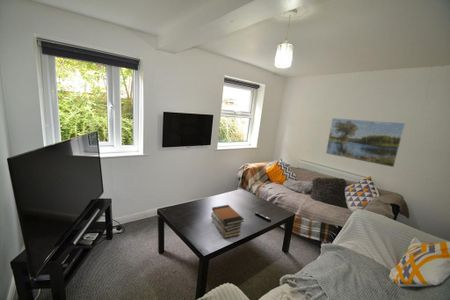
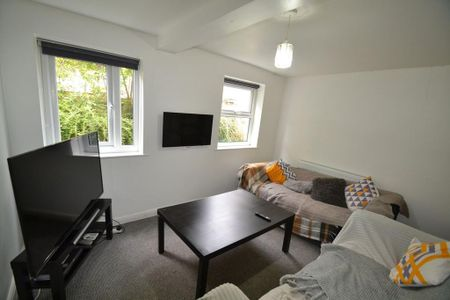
- book stack (226, 220)
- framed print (360, 140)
